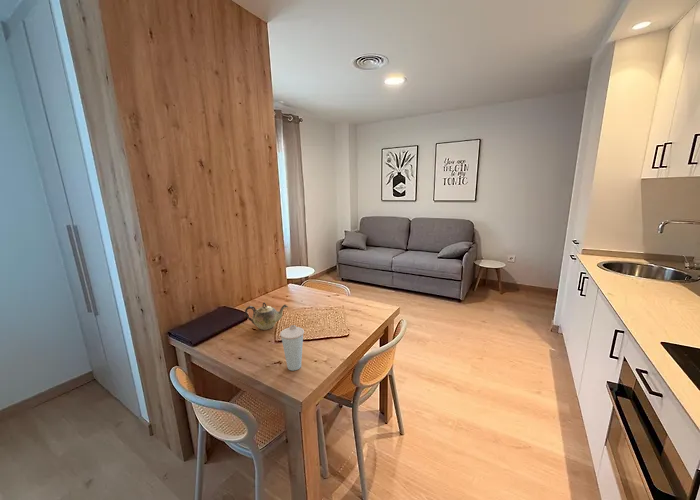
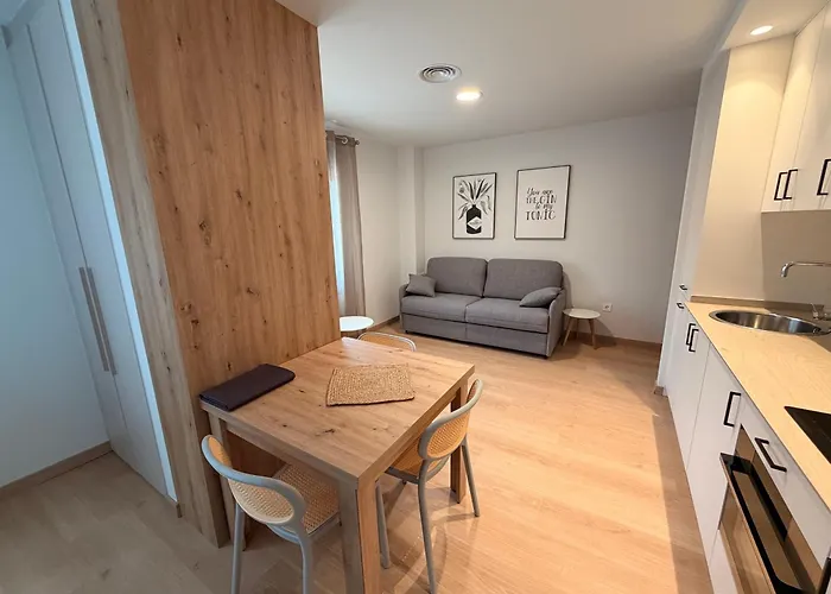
- cup (293, 348)
- teapot (267, 314)
